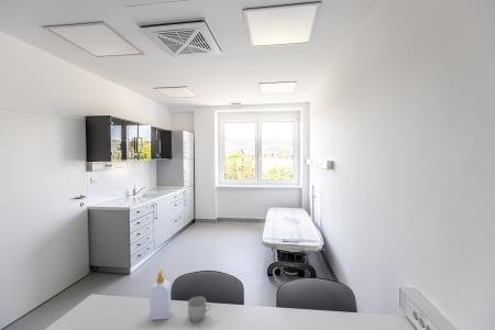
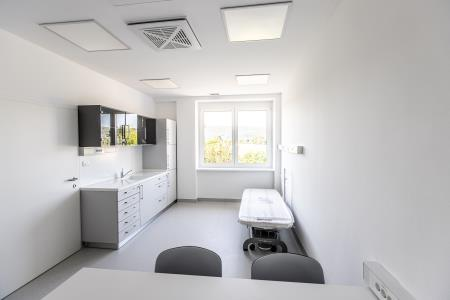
- mug (199, 309)
- soap bottle (161, 293)
